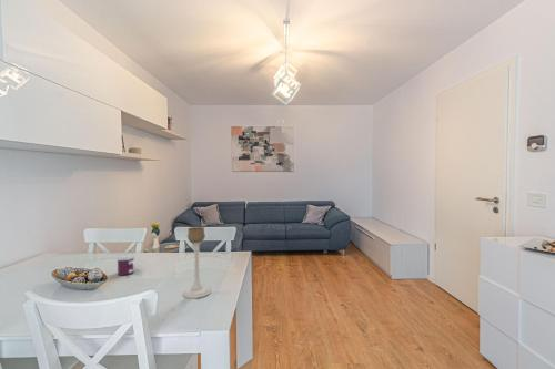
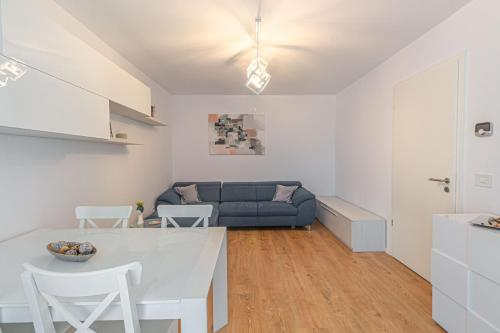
- mug (128, 266)
- candle holder (196, 260)
